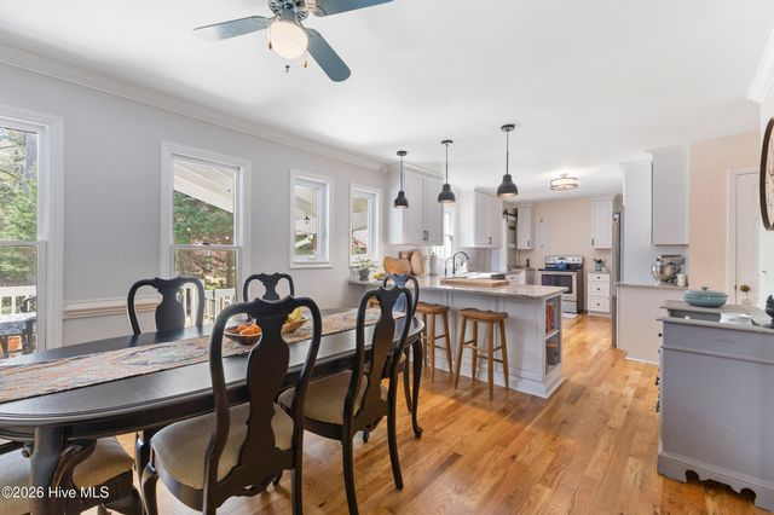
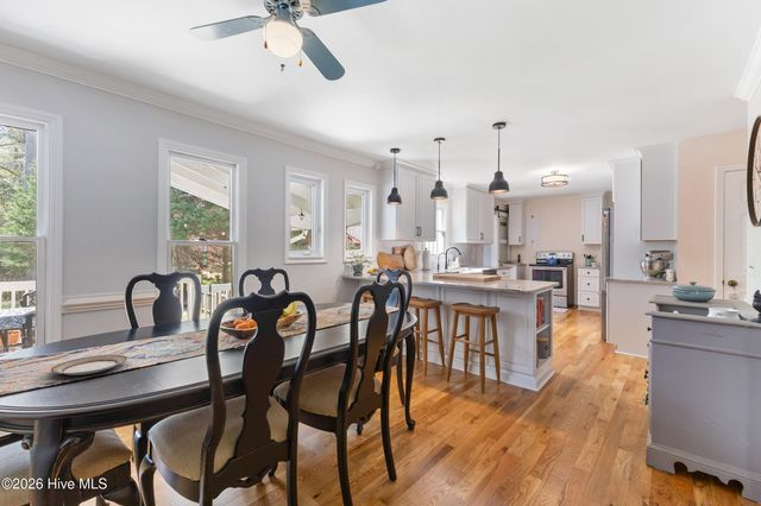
+ plate (90, 365)
